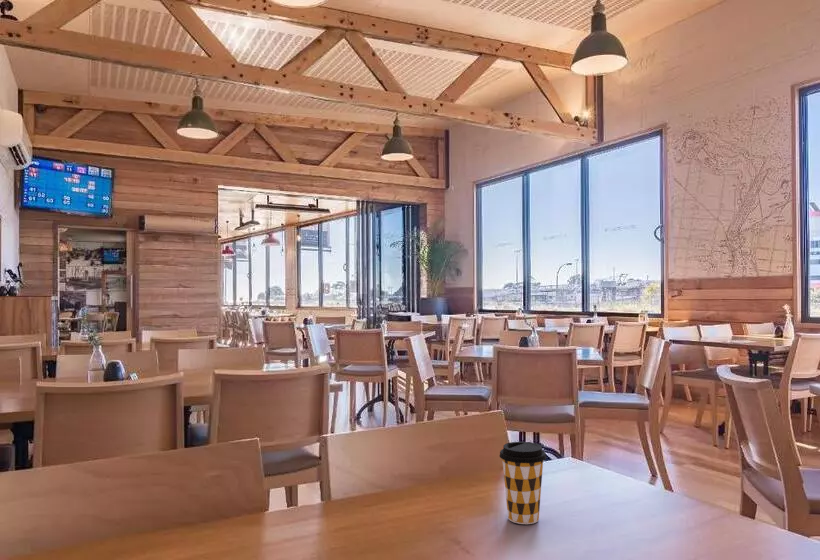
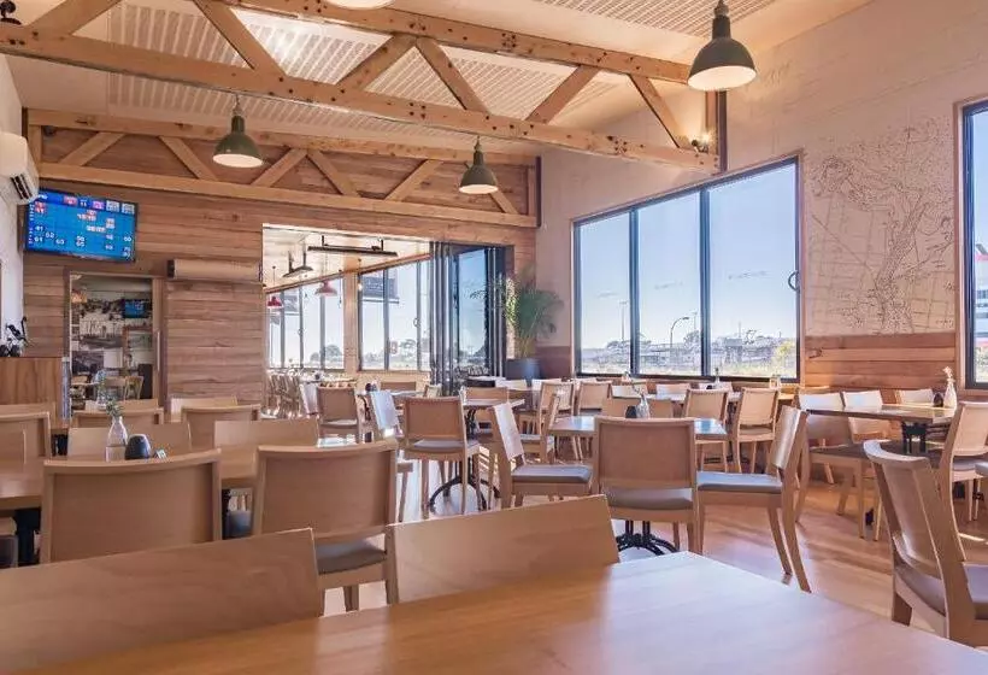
- coffee cup (523, 482)
